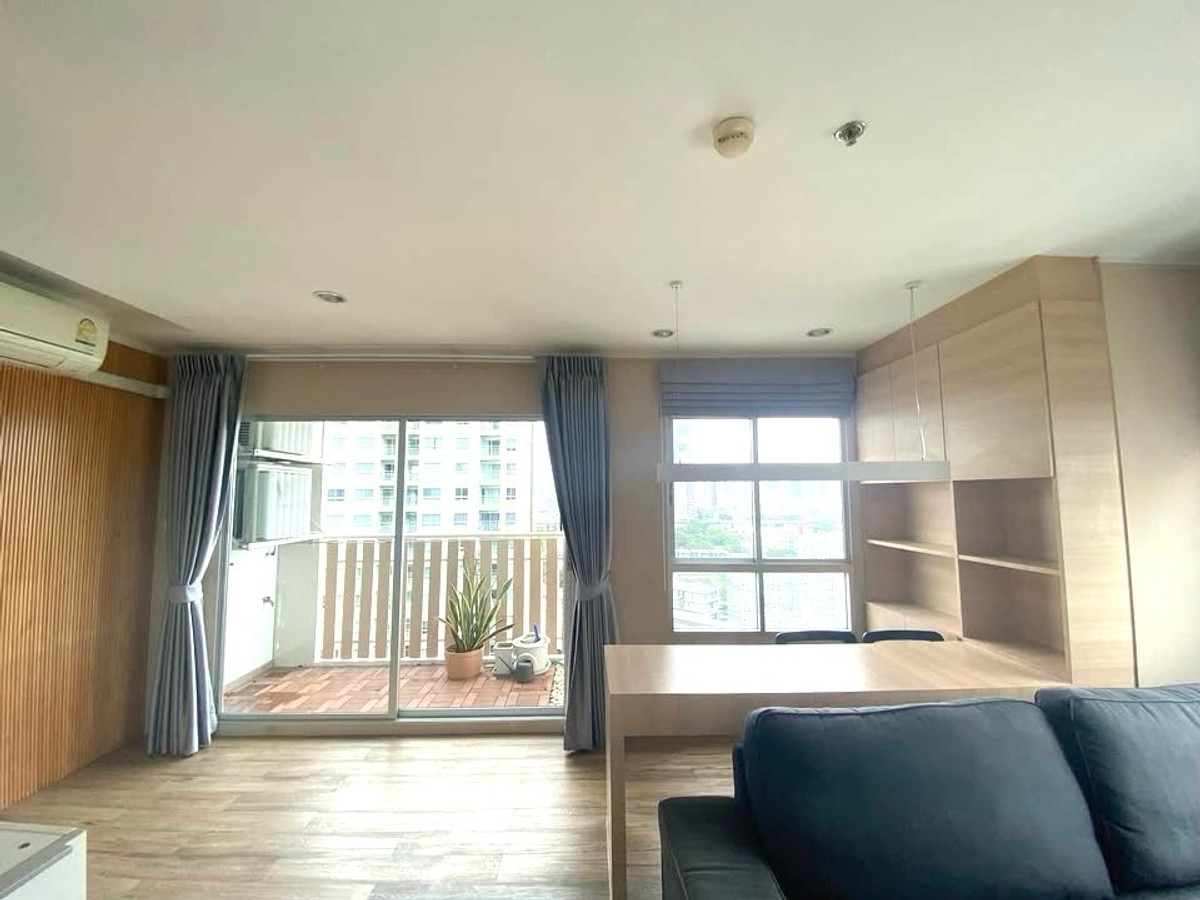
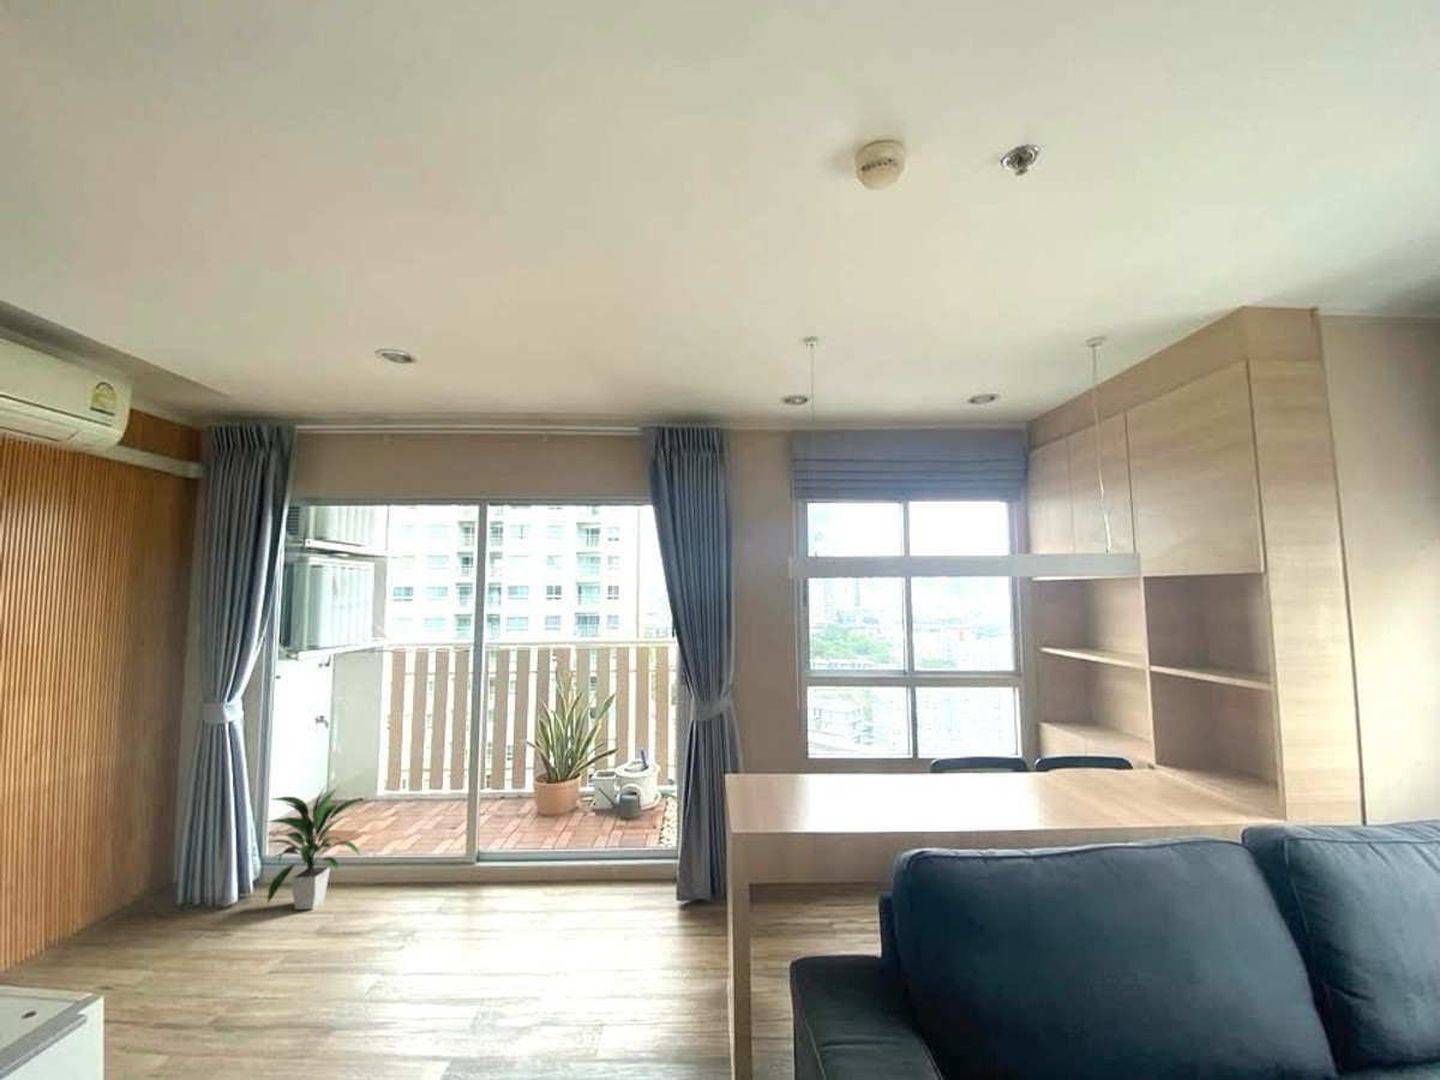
+ indoor plant (307, 845)
